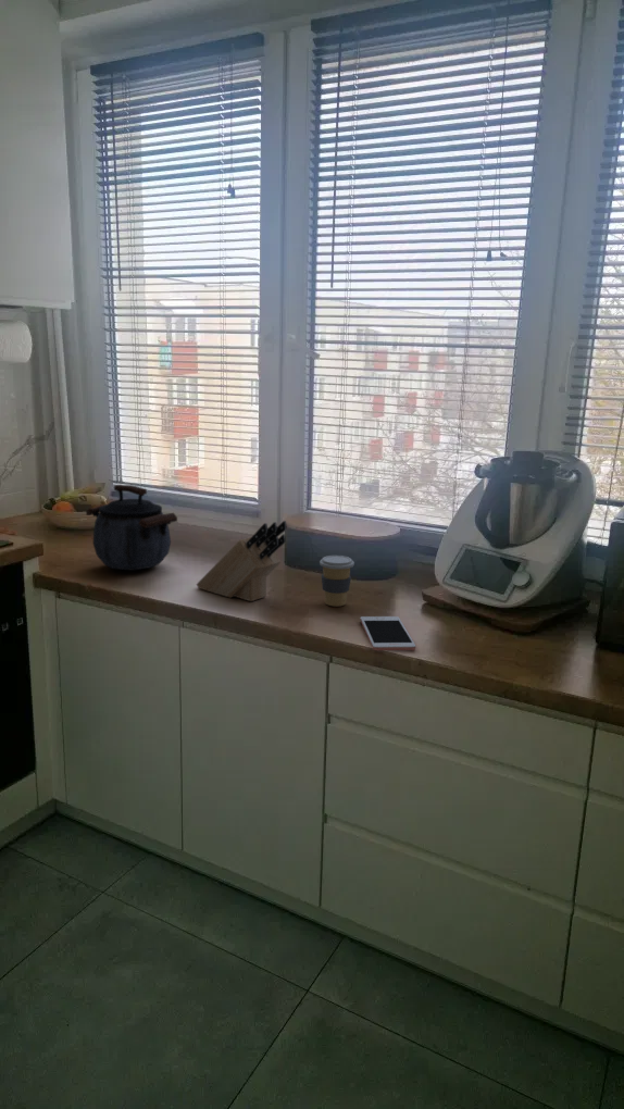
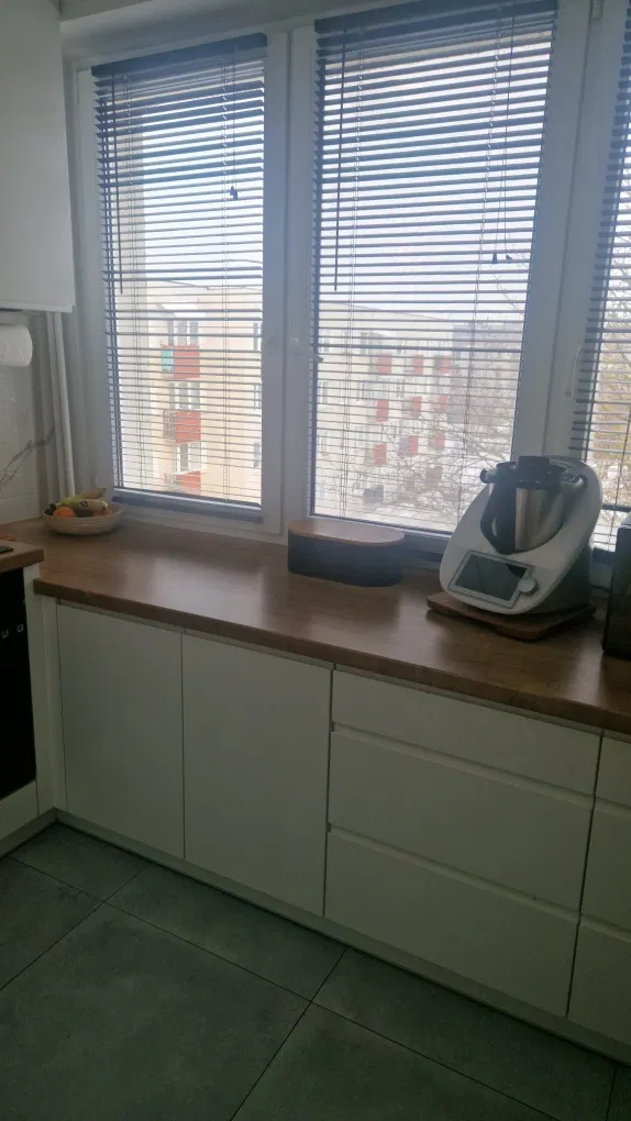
- kettle (132, 526)
- knife block (242, 554)
- coffee cup (336, 581)
- cell phone (386, 632)
